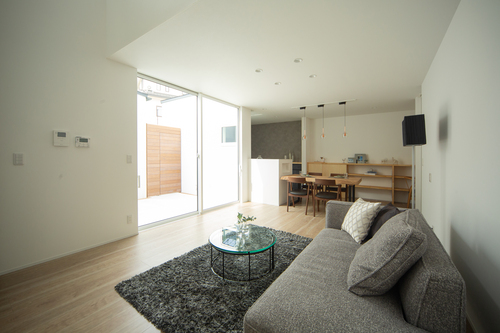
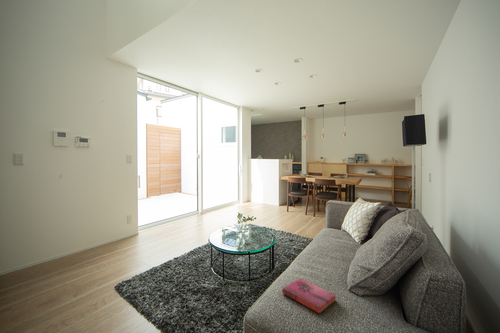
+ hardback book (308, 294)
